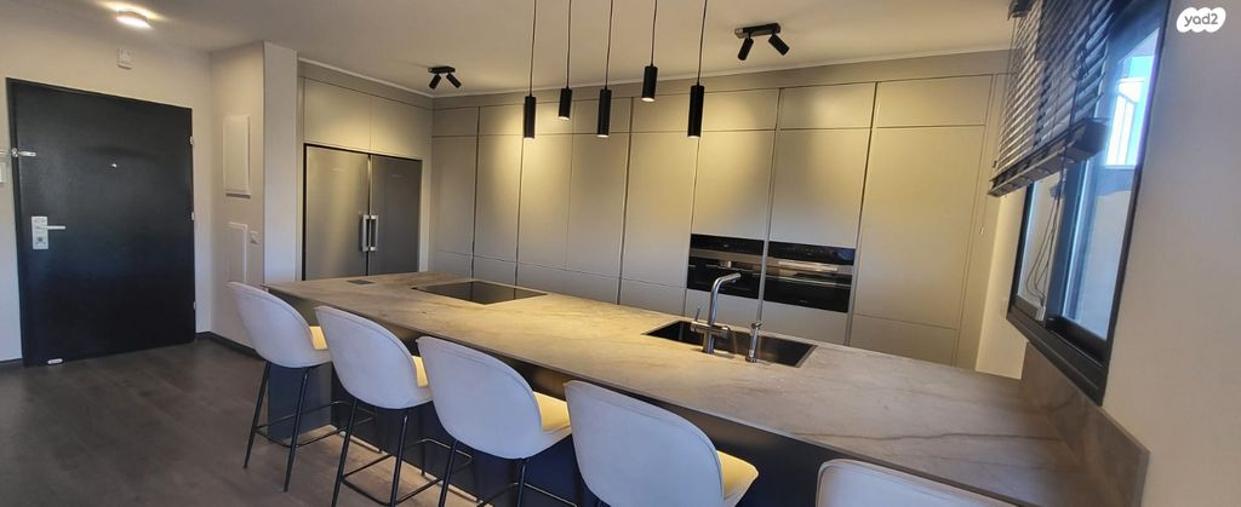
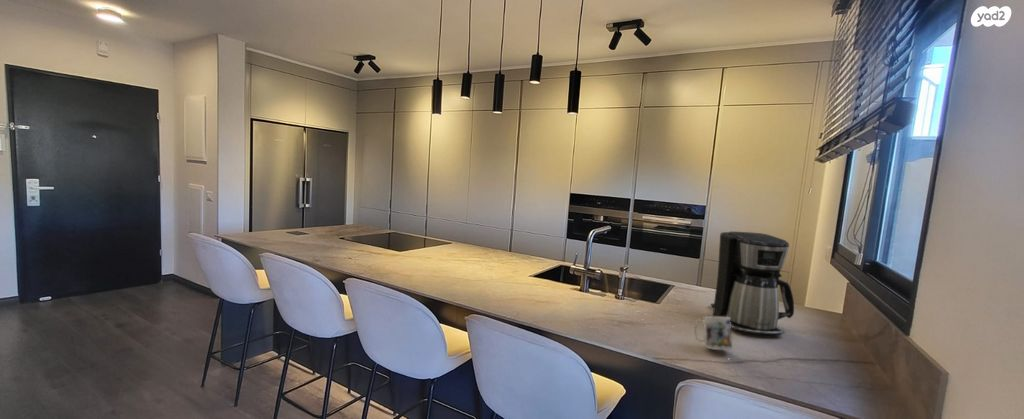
+ coffee maker (753, 278)
+ mug (713, 332)
